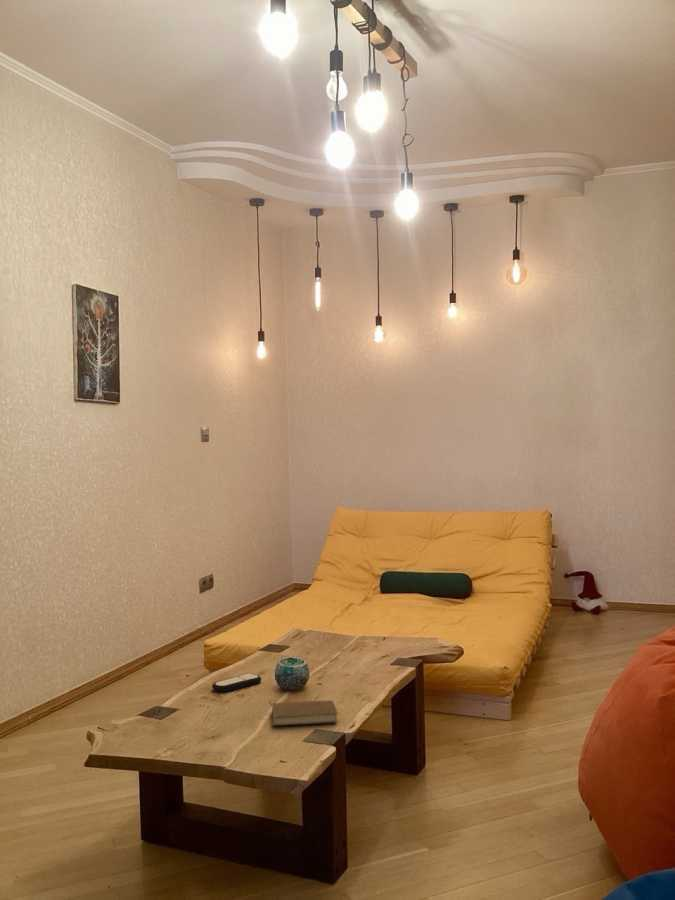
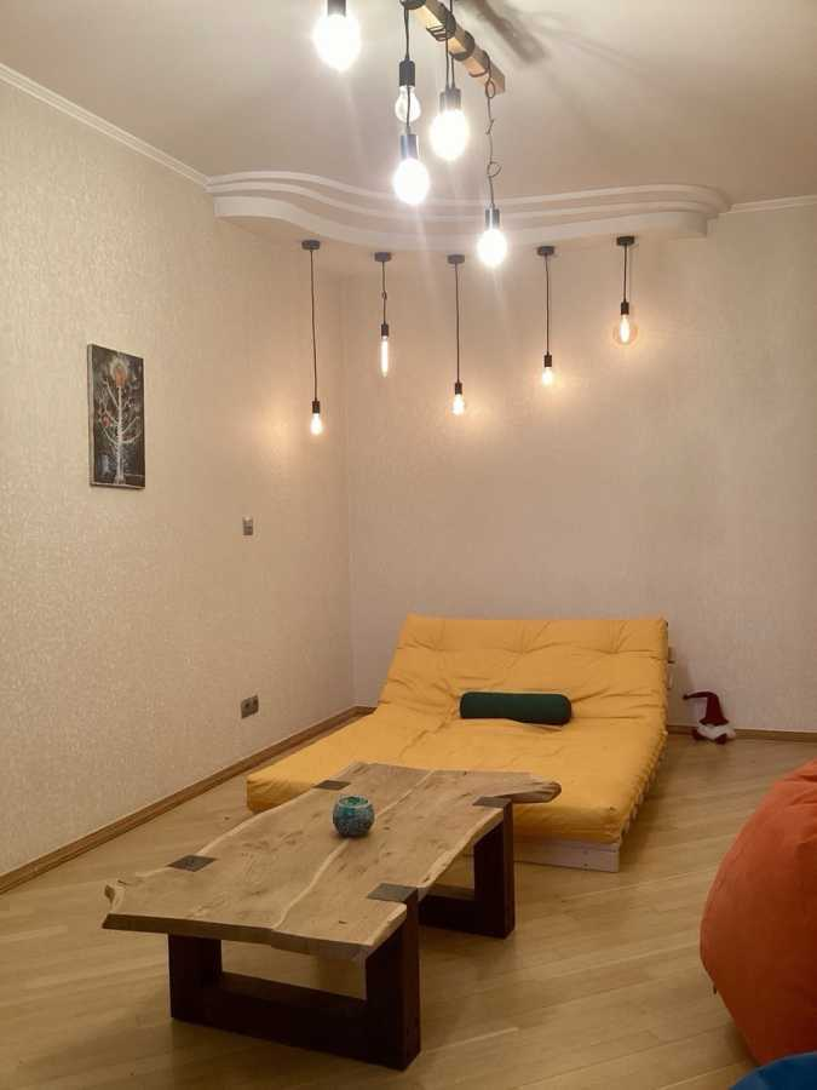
- book (302, 709)
- remote control (236, 682)
